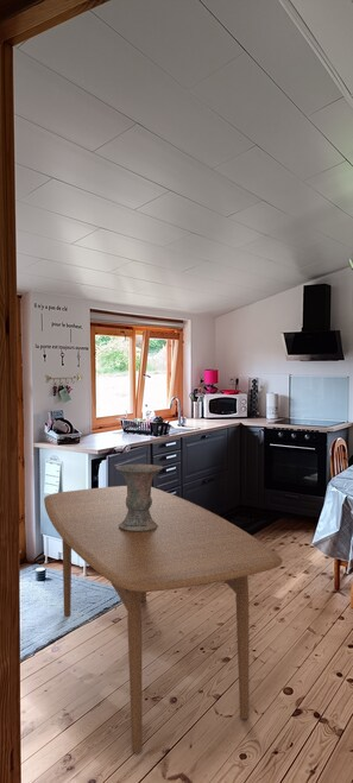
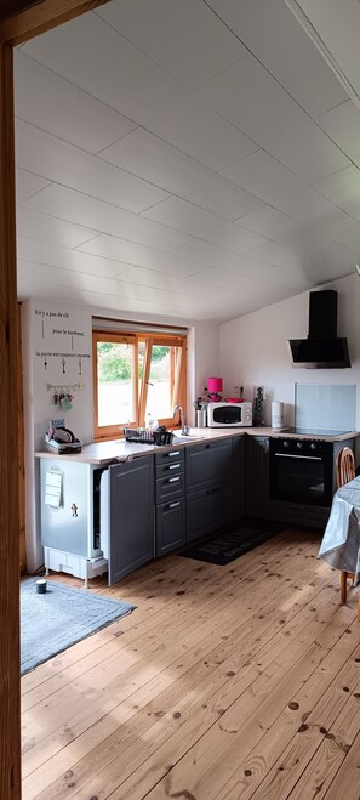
- dining table (140, 588)
- vase (139, 495)
